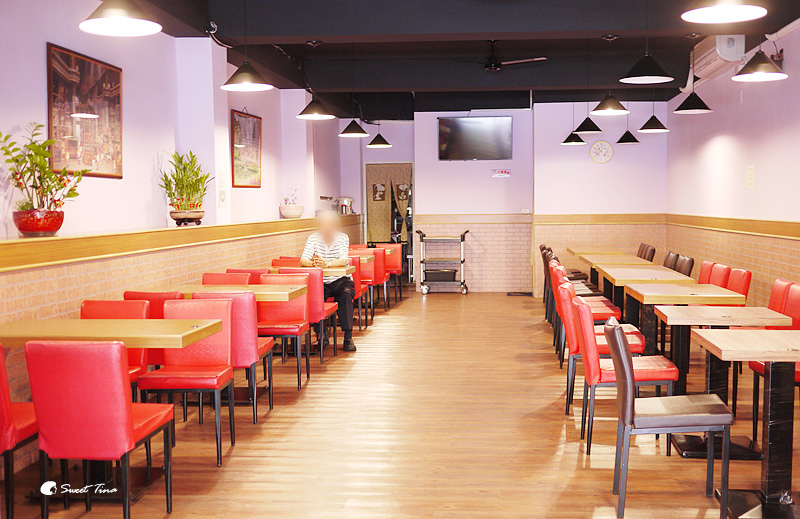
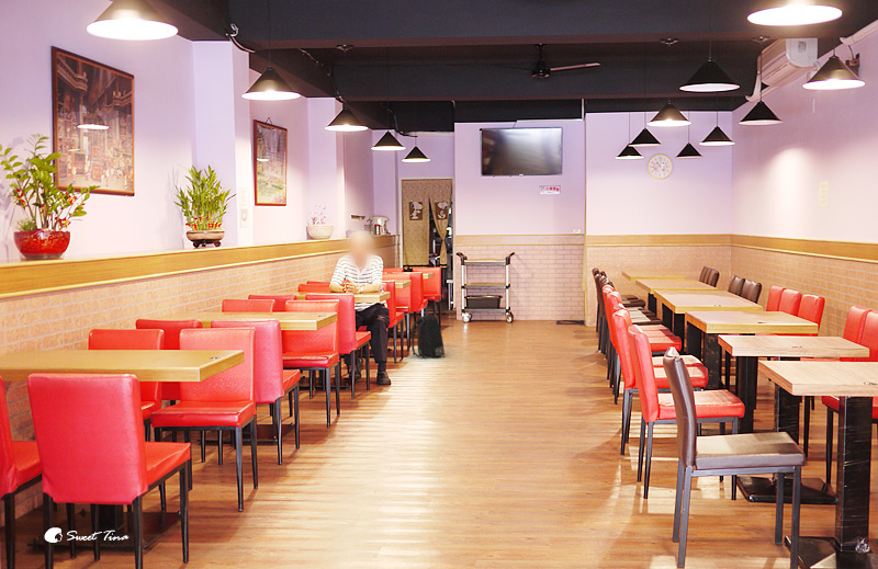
+ backpack (427, 335)
